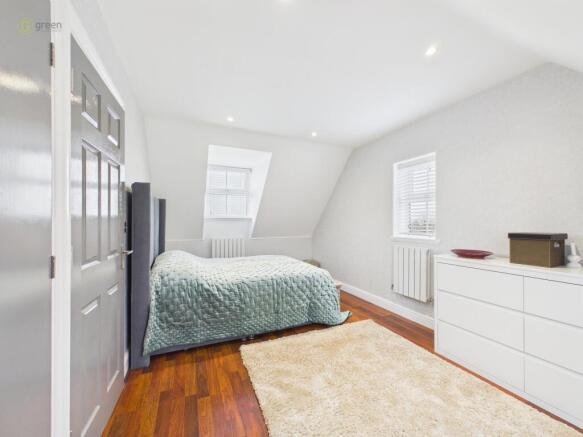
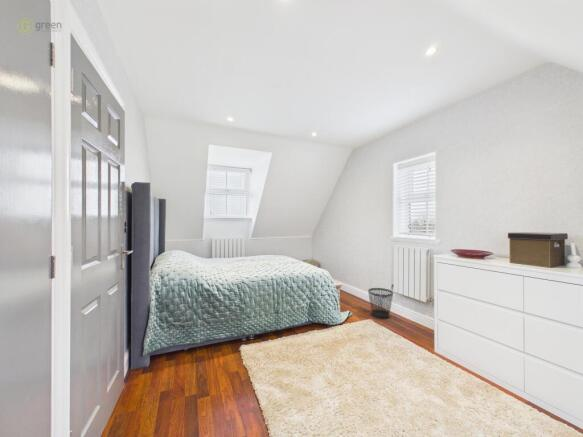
+ wastebasket (380, 303)
